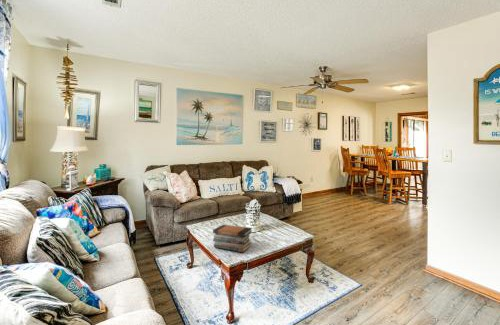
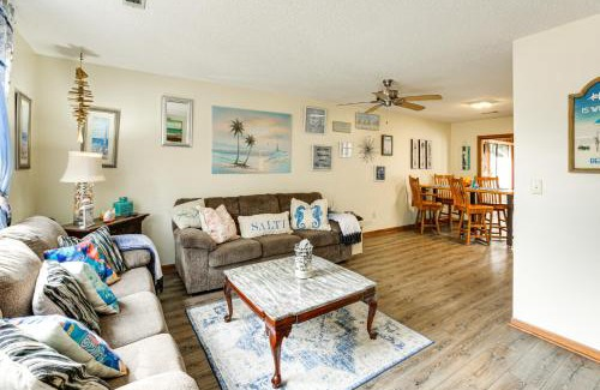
- book stack (232, 237)
